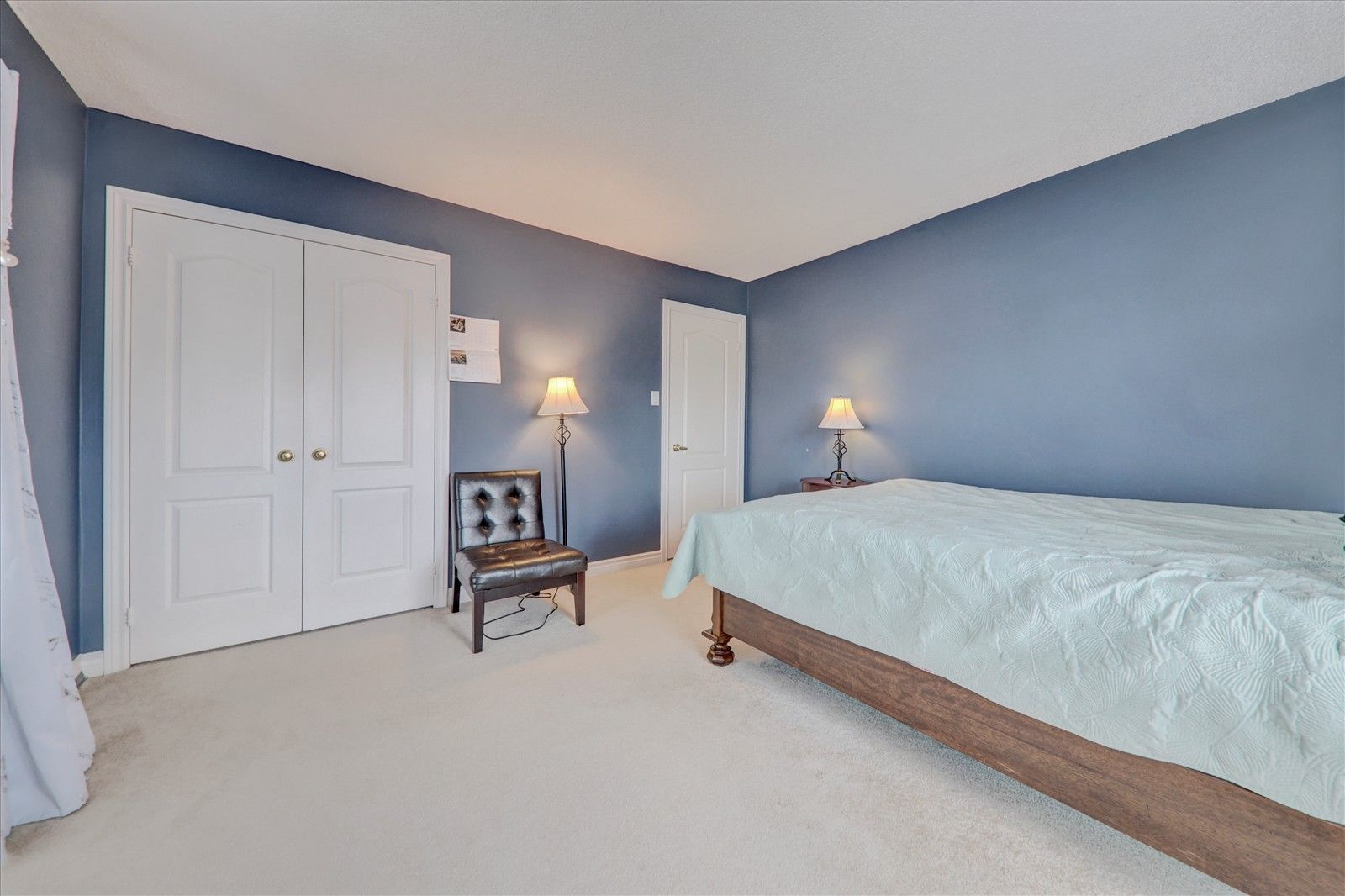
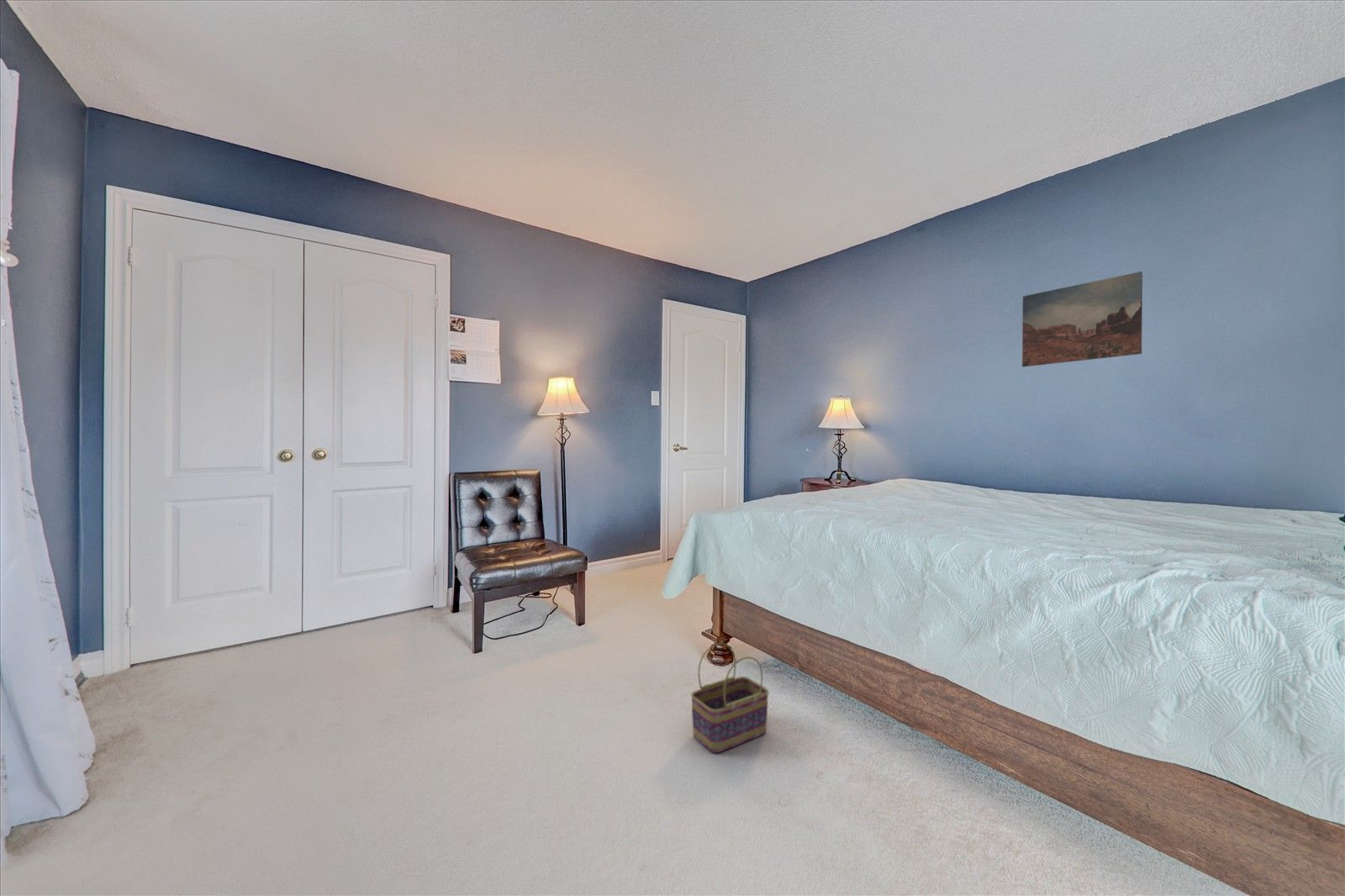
+ basket (730, 692)
+ wall art (1078, 323)
